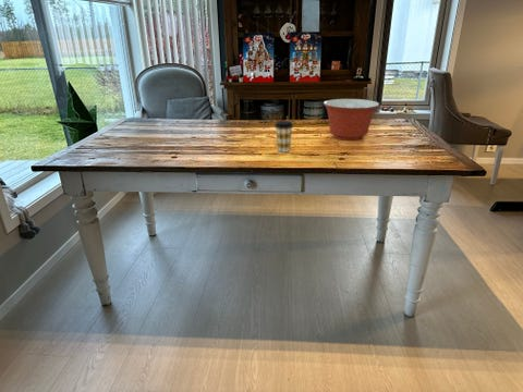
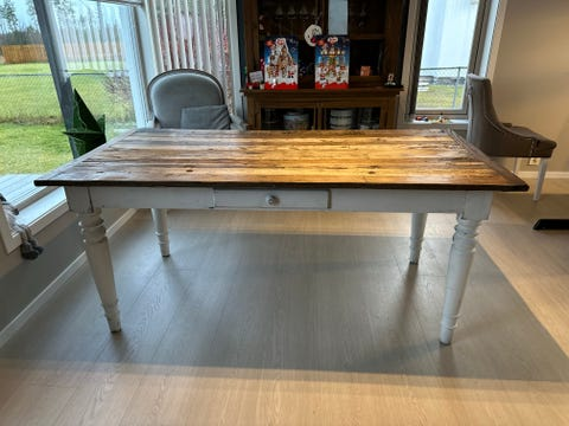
- coffee cup (283, 136)
- mixing bowl (349, 120)
